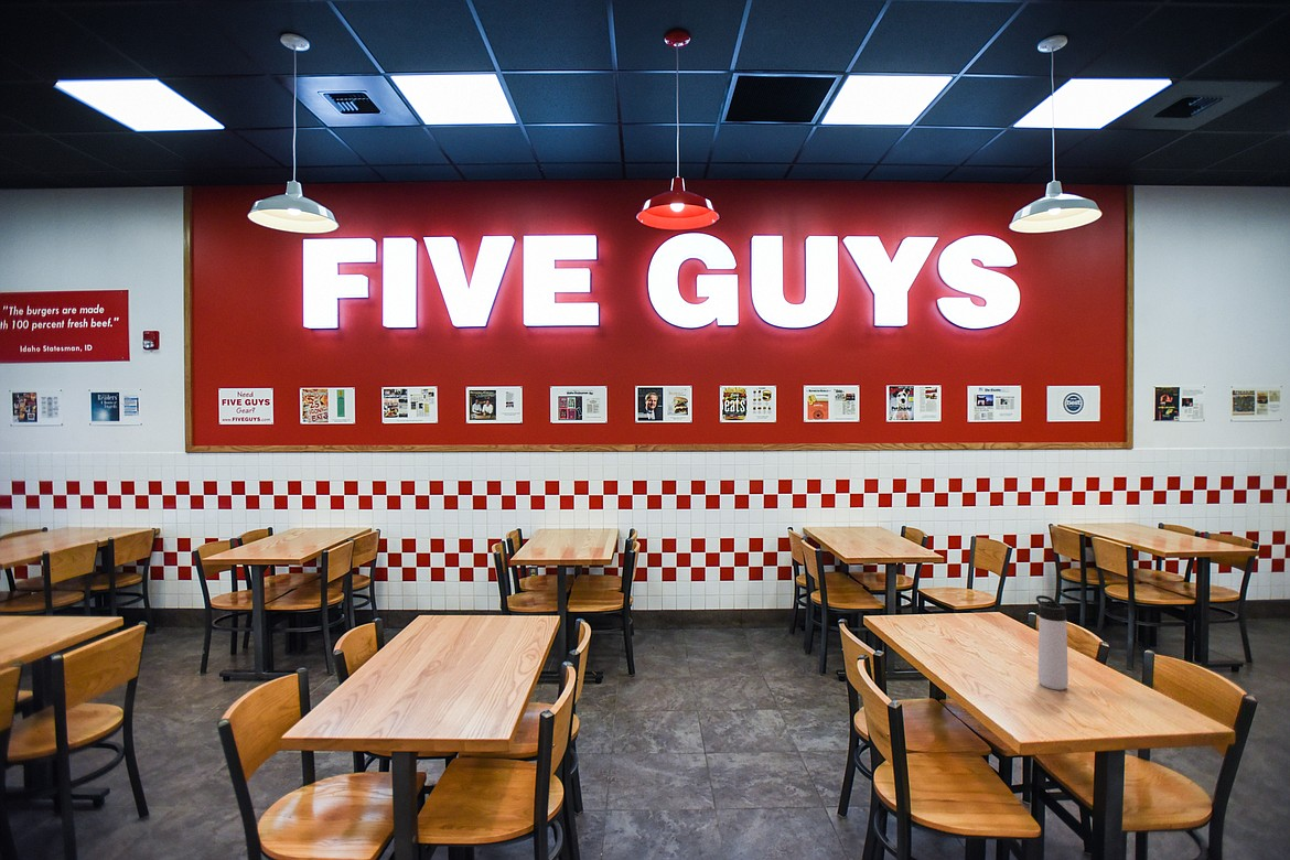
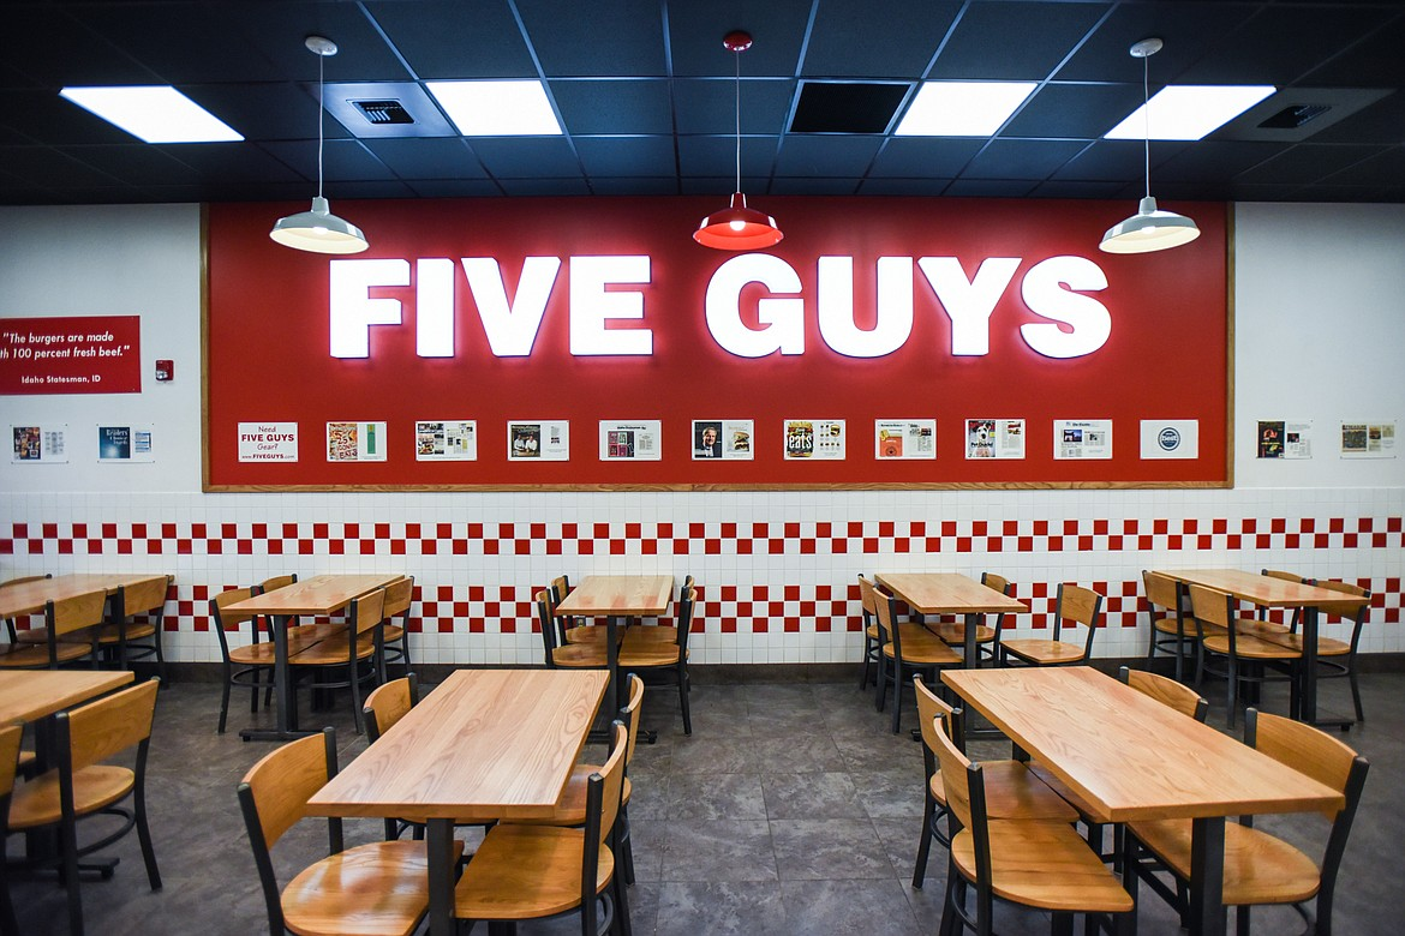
- thermos bottle (1050, 641)
